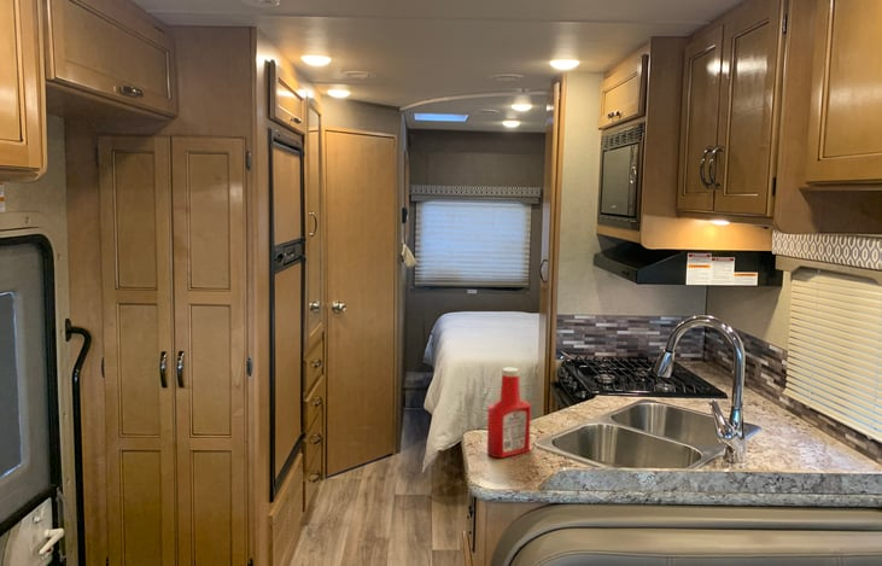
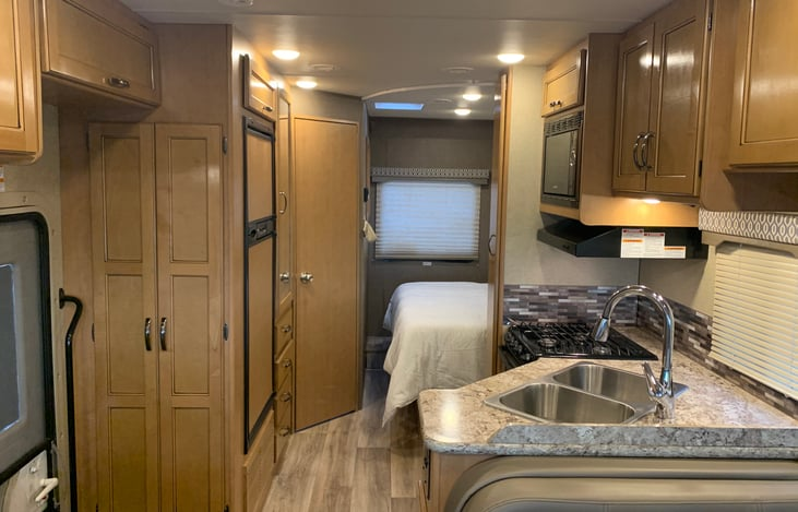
- soap bottle (509, 410)
